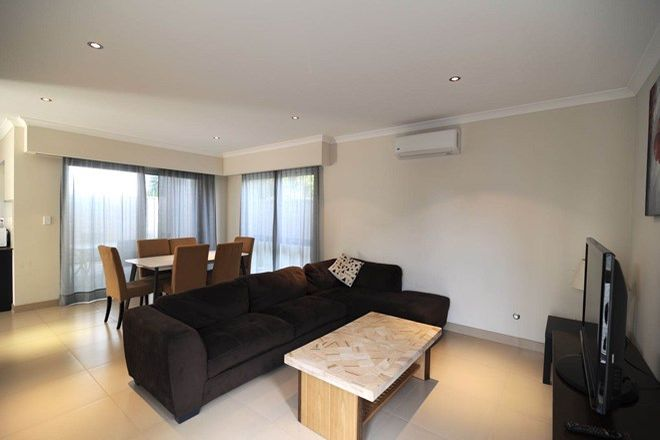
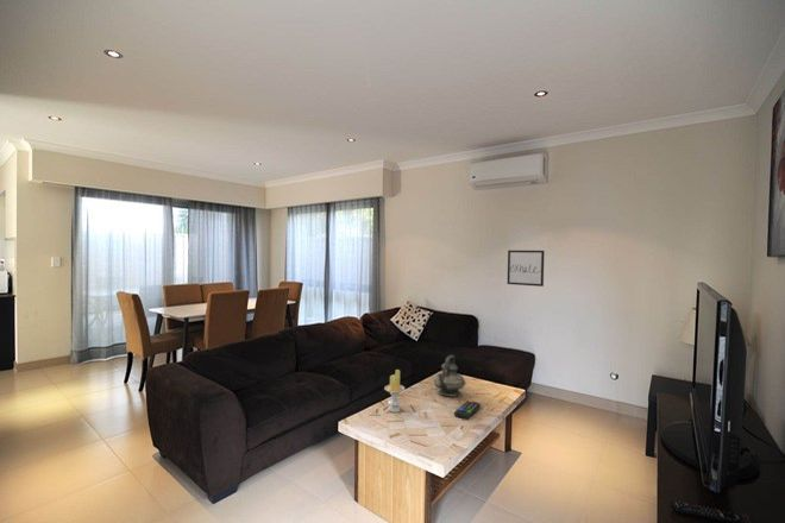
+ teapot (446, 374)
+ candle (394, 389)
+ wall art (525, 267)
+ remote control (467, 409)
